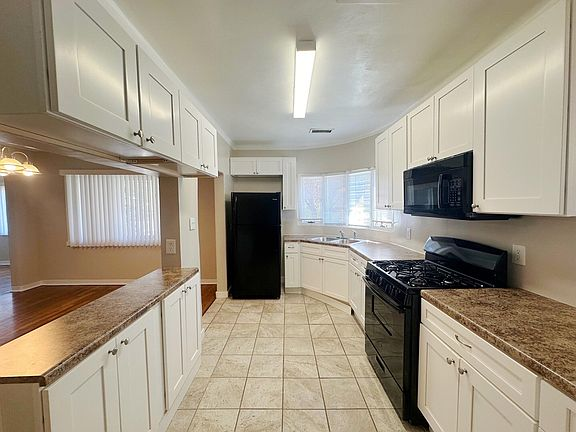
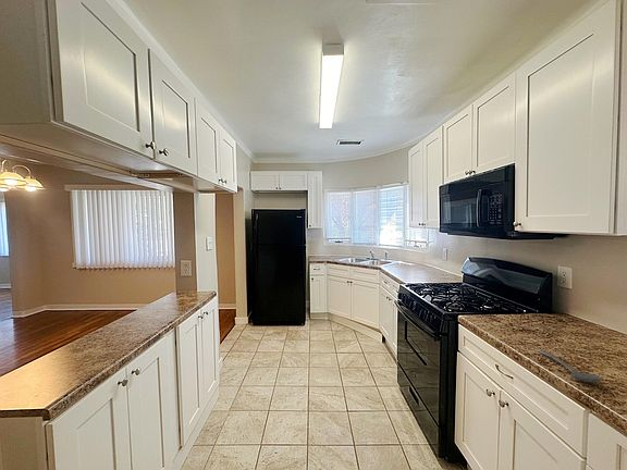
+ stirrer (565, 363)
